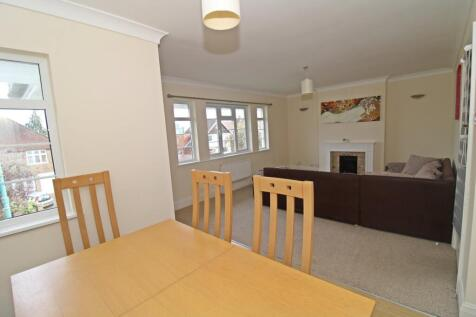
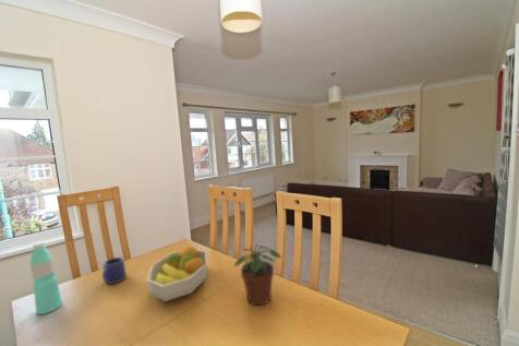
+ fruit bowl (180, 269)
+ potted plant (258, 275)
+ water bottle (44, 275)
+ mug (112, 272)
